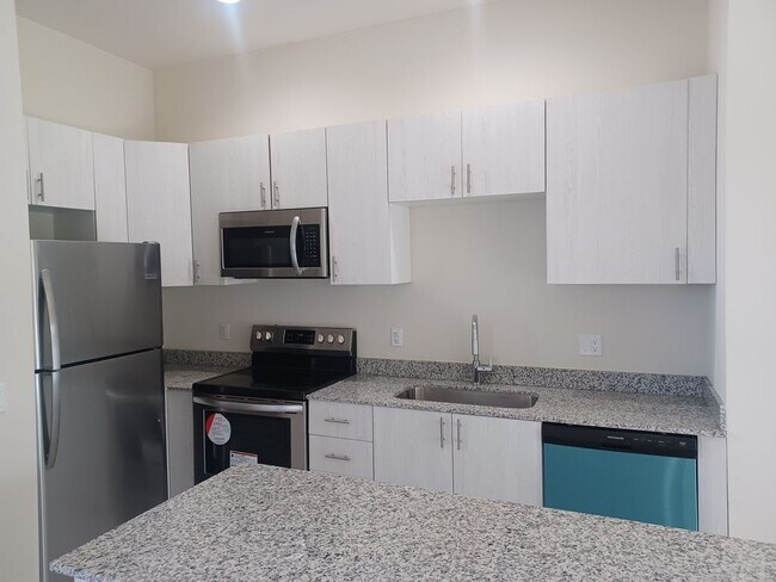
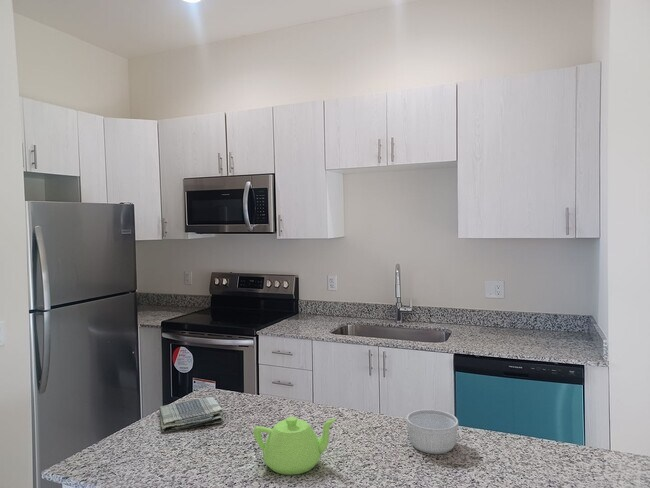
+ dish towel (190, 412)
+ ramekin (432, 431)
+ teapot (295, 441)
